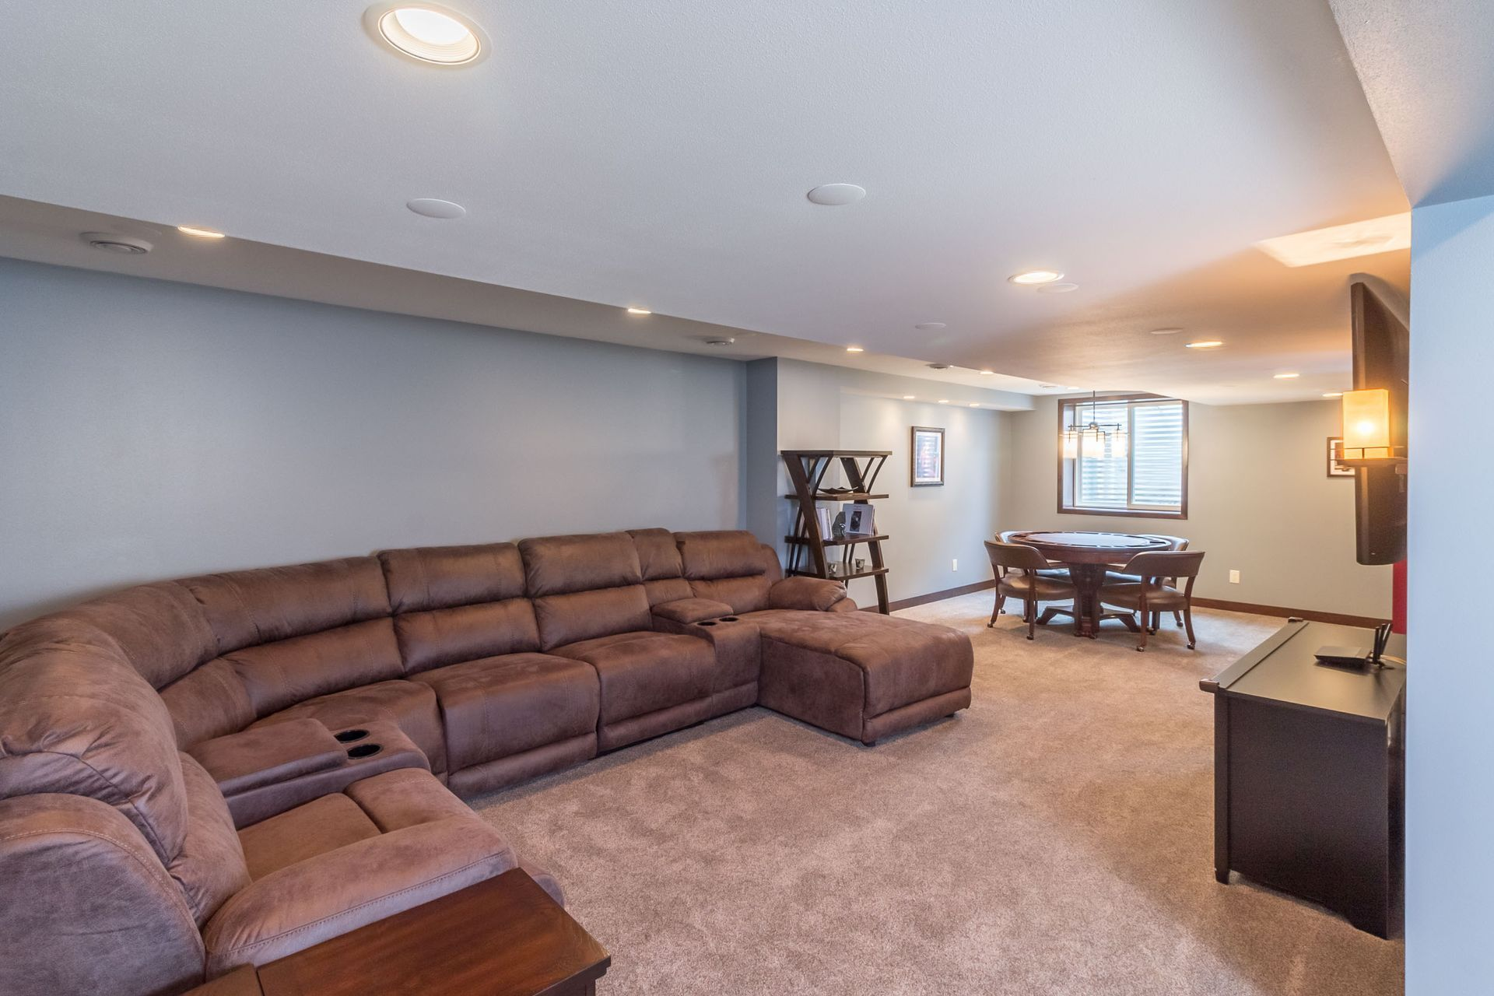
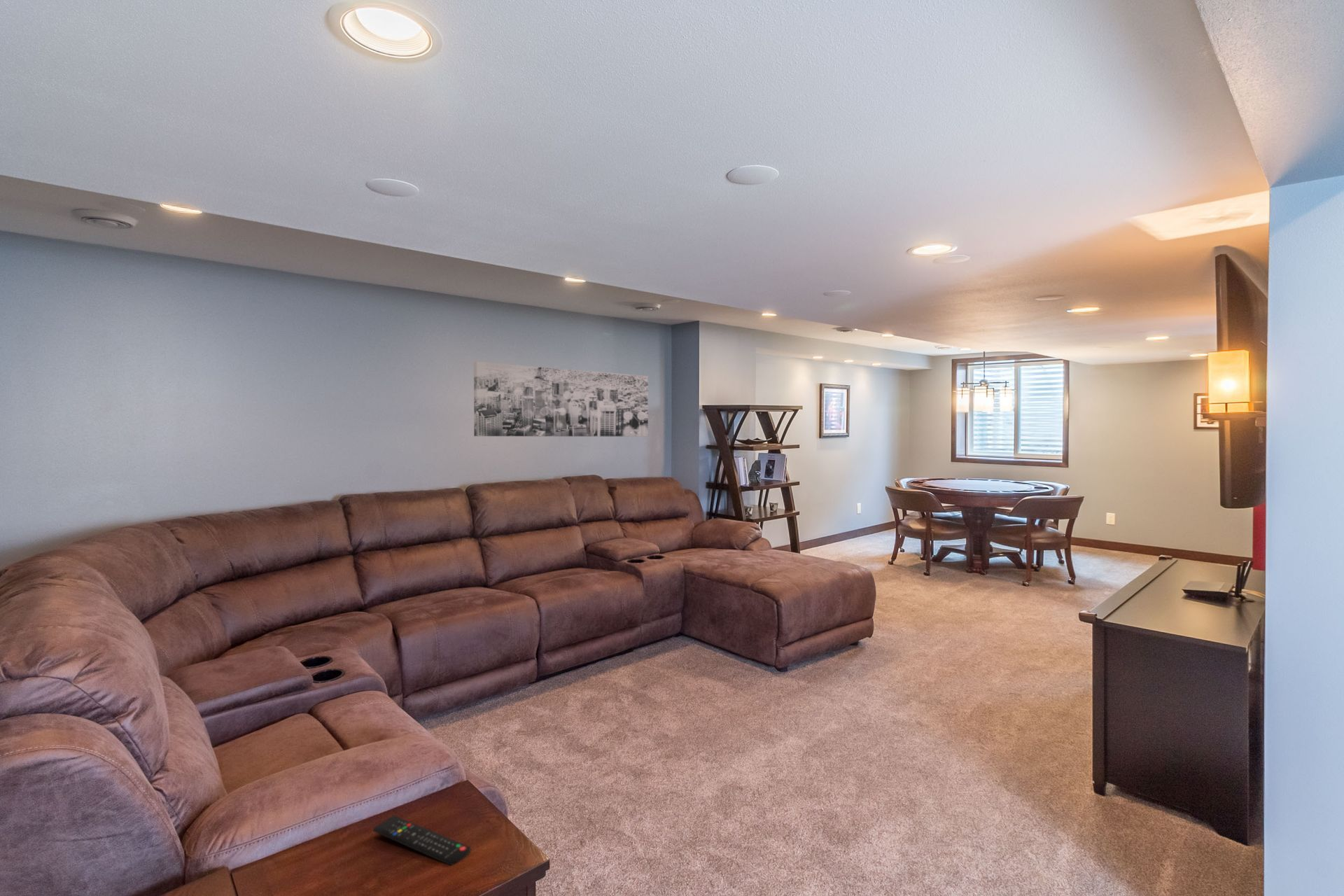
+ wall art (570, 402)
+ remote control (421, 841)
